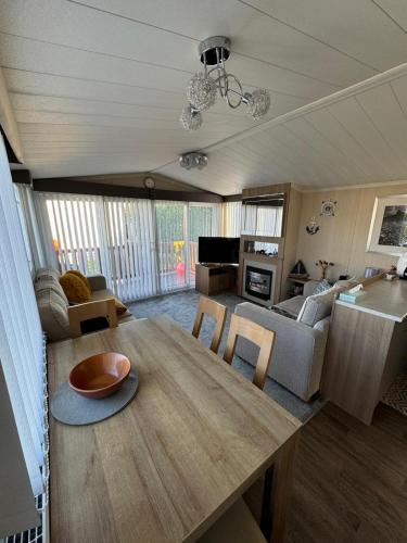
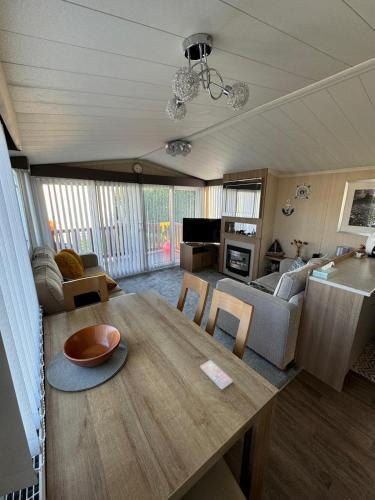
+ smartphone (215, 373)
